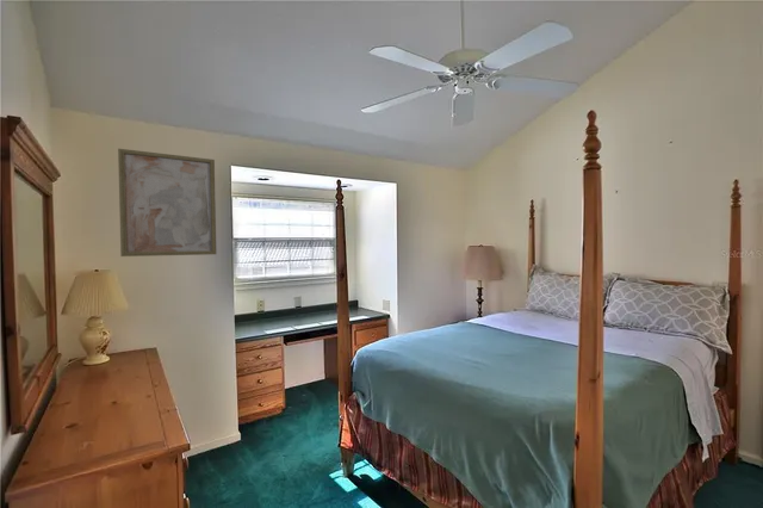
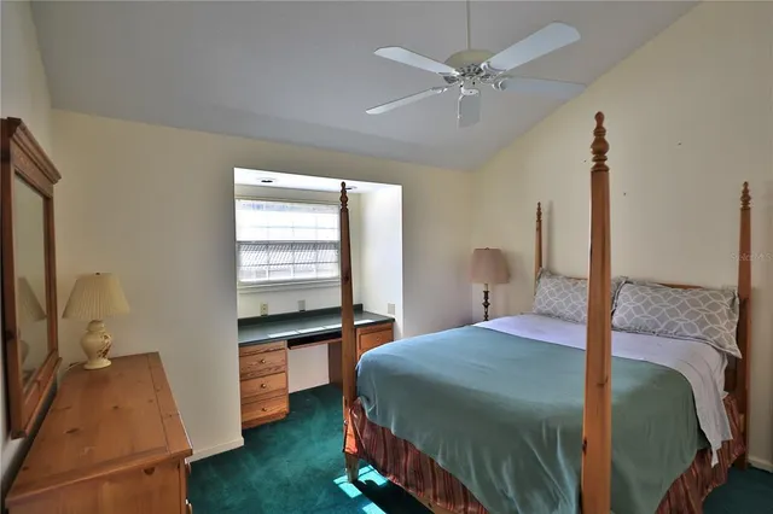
- wall art (170, 204)
